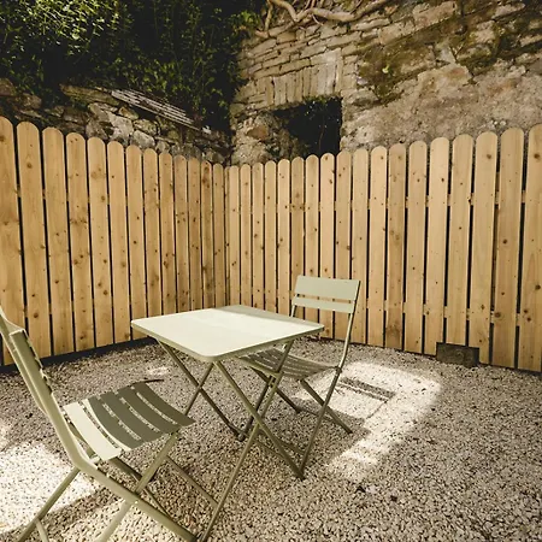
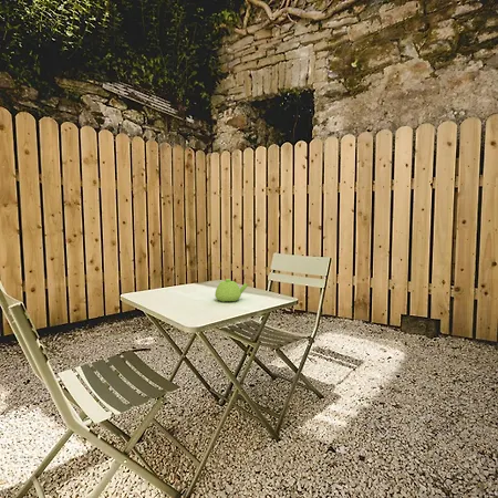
+ teapot (231, 289)
